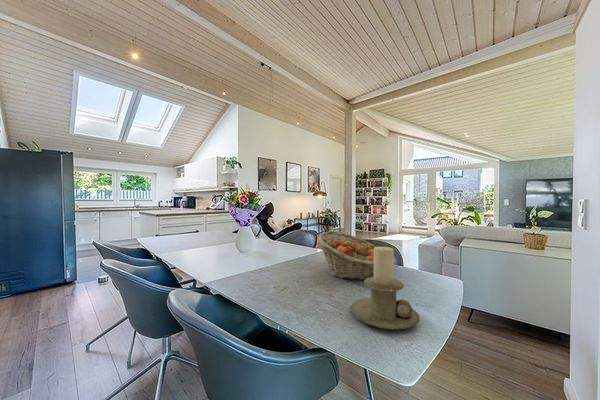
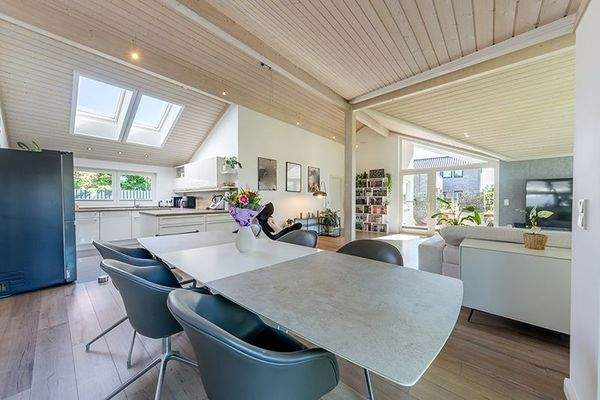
- fruit basket (351, 252)
- candle holder (383, 281)
